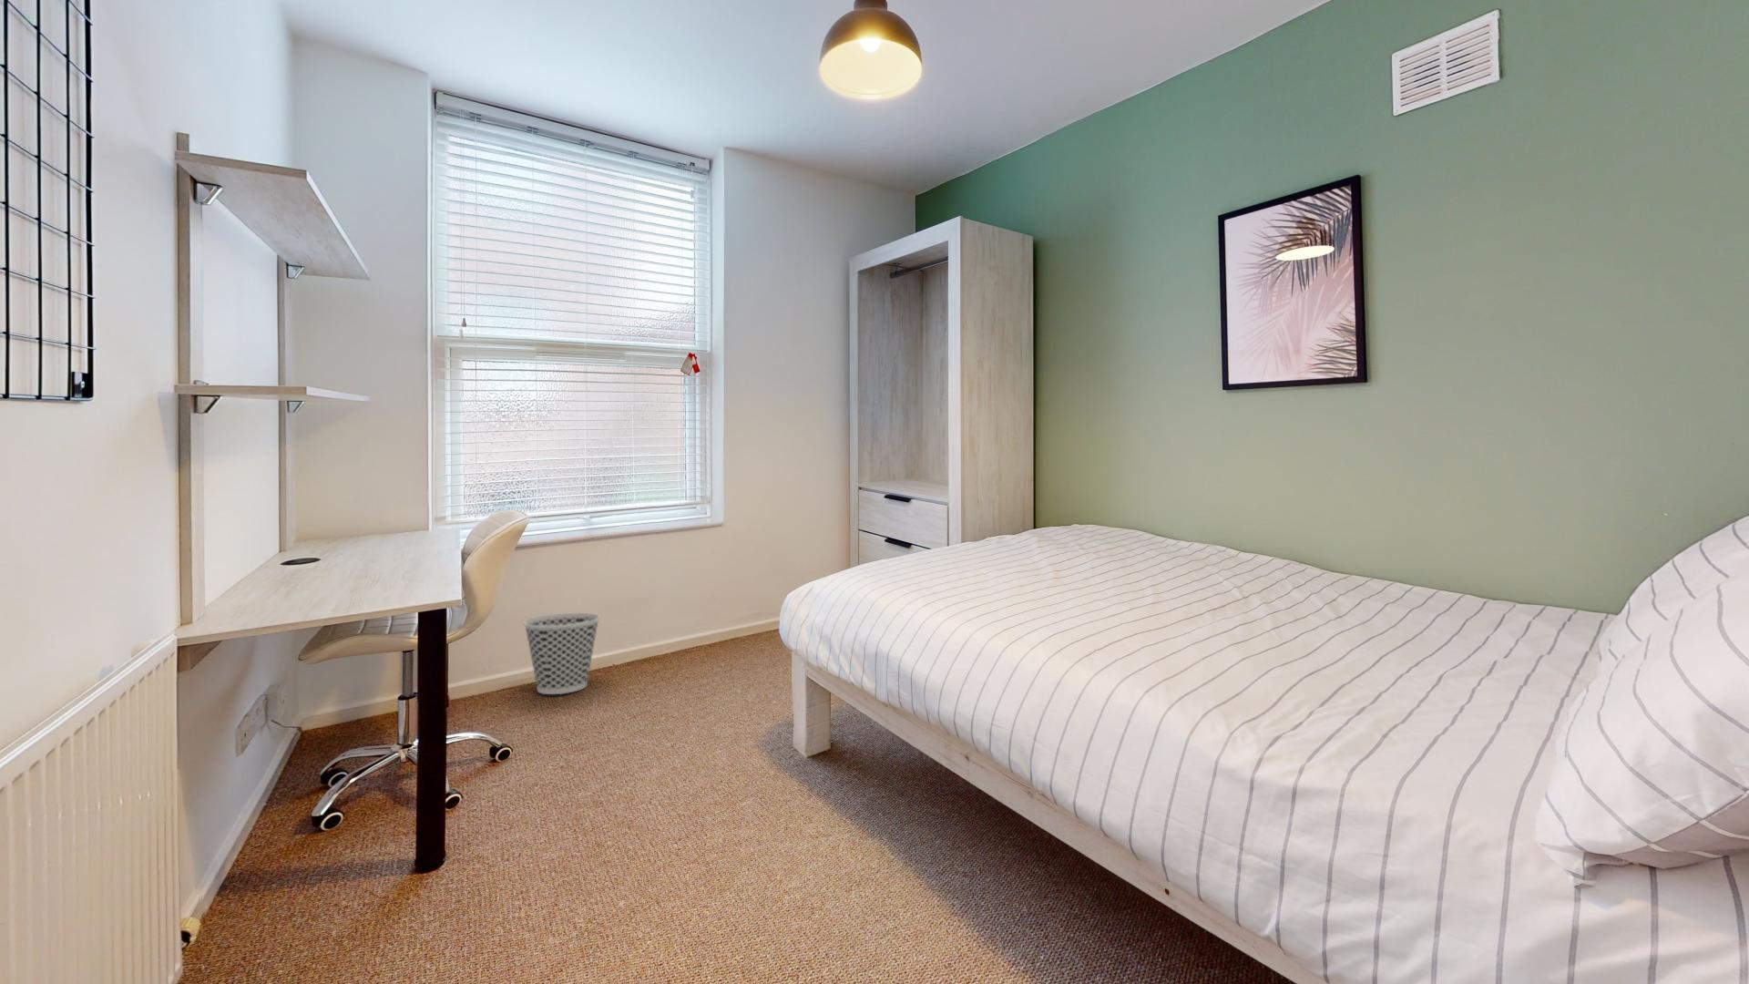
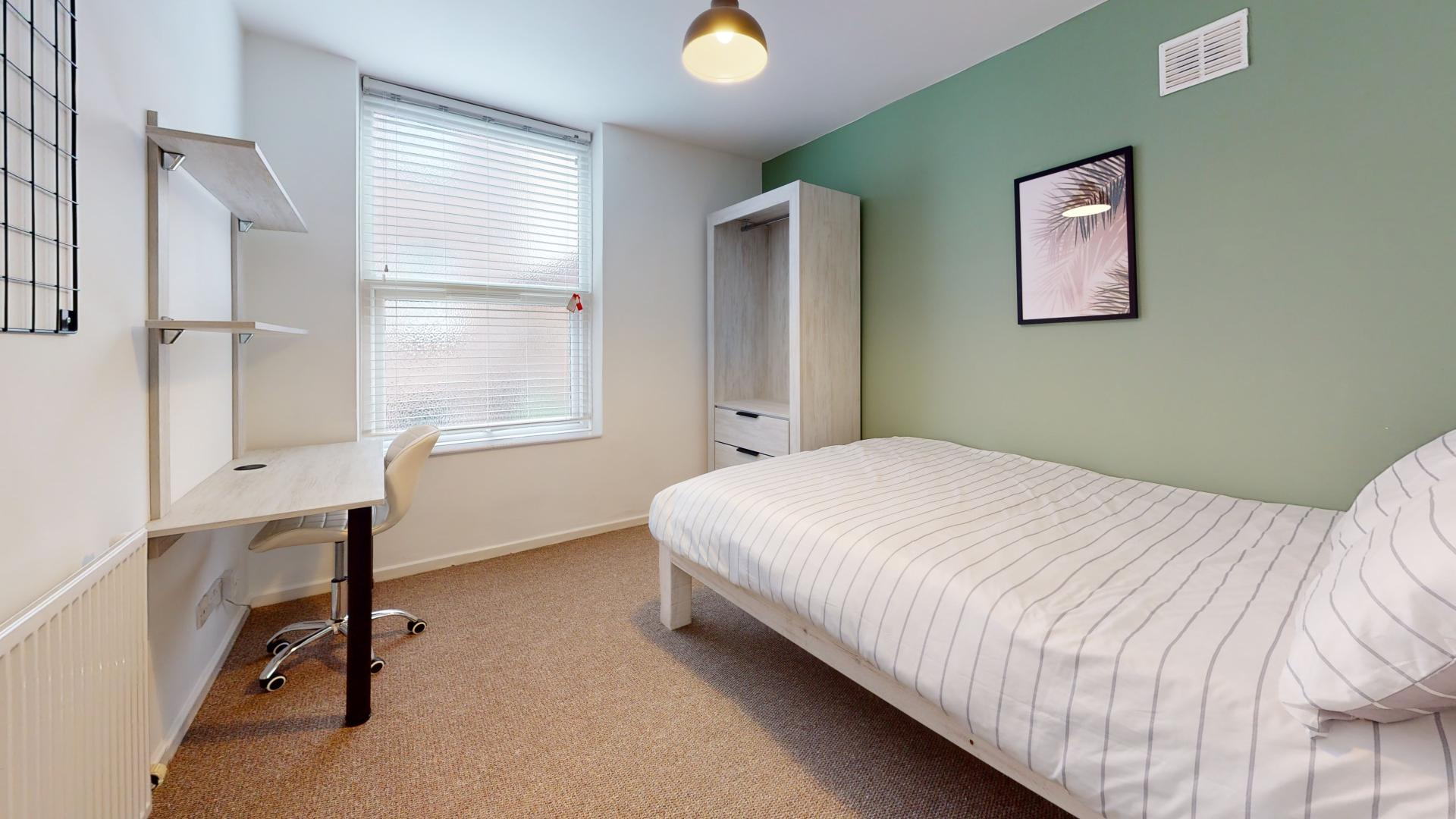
- wastebasket (562, 654)
